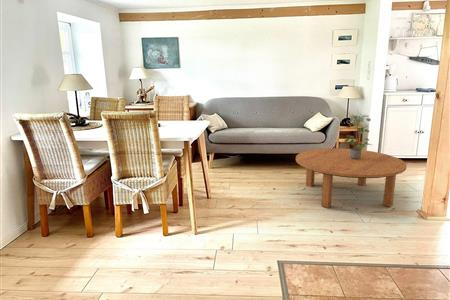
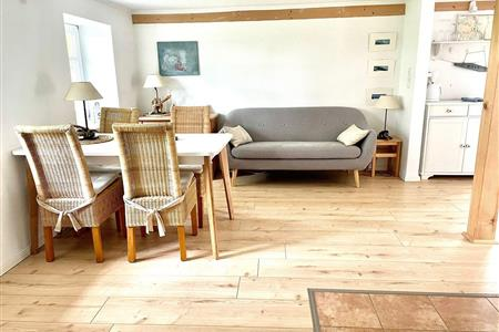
- coffee table (346, 176)
- potted plant (359, 133)
